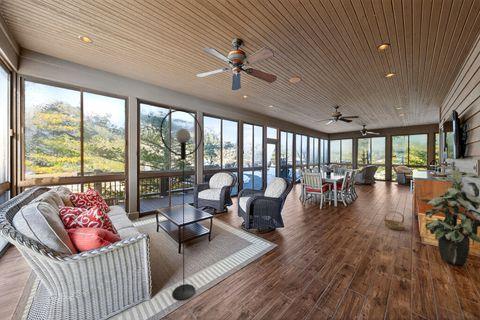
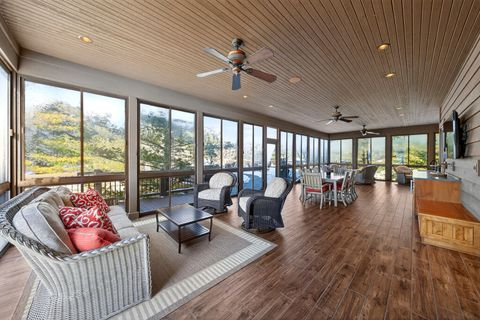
- basket (393, 220)
- indoor plant (451, 213)
- floor lamp (183, 201)
